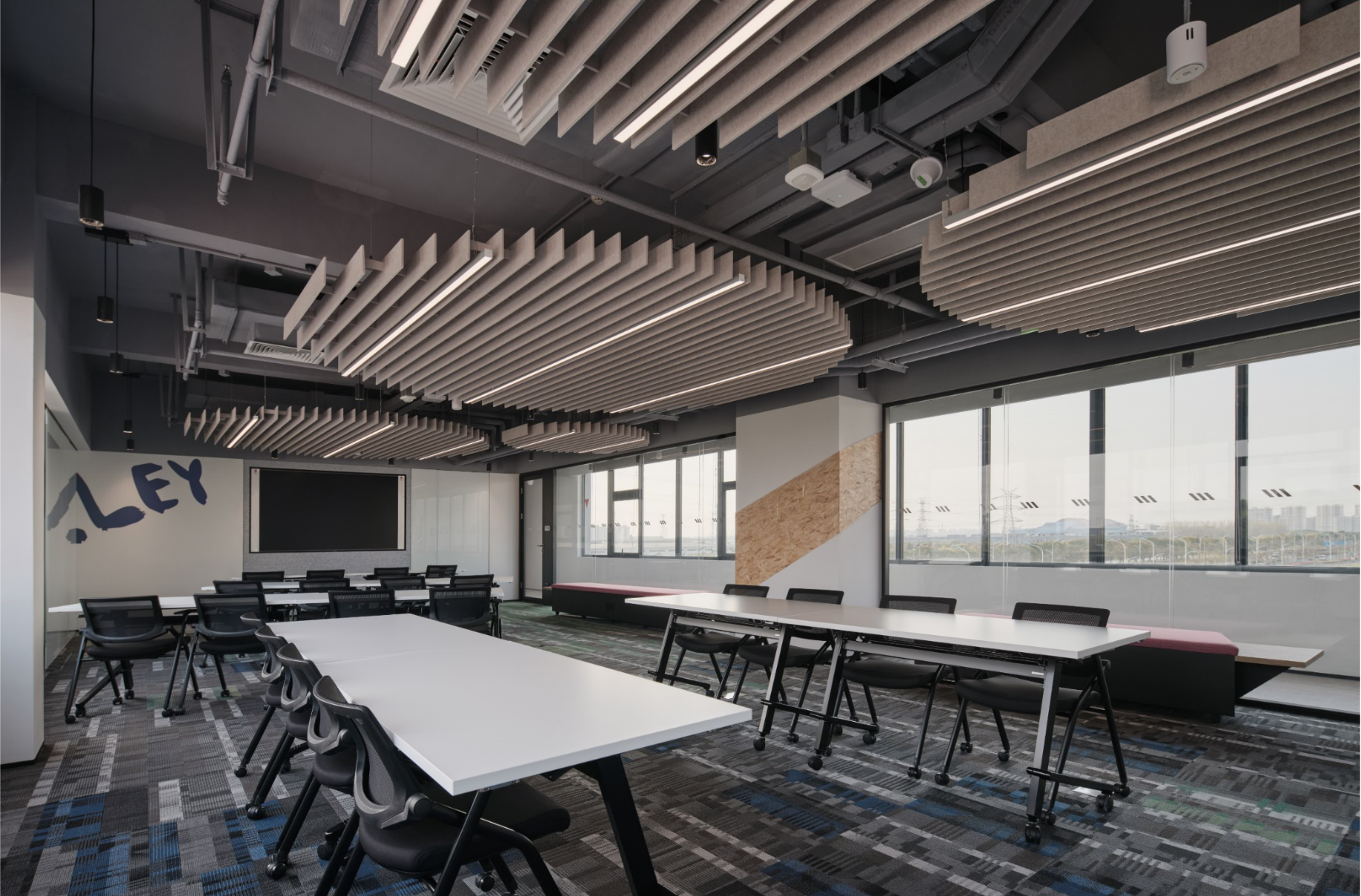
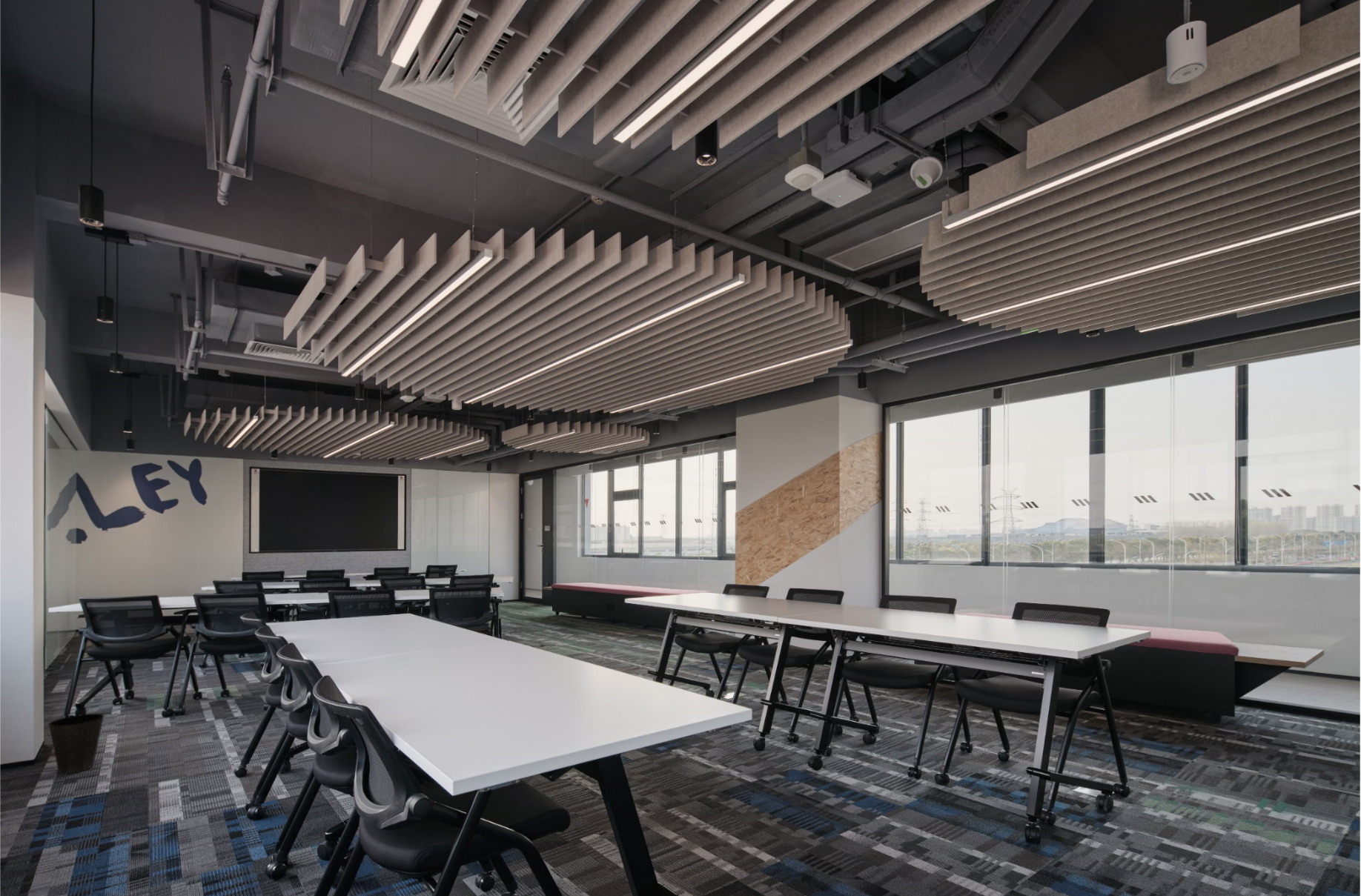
+ waste basket (76, 743)
